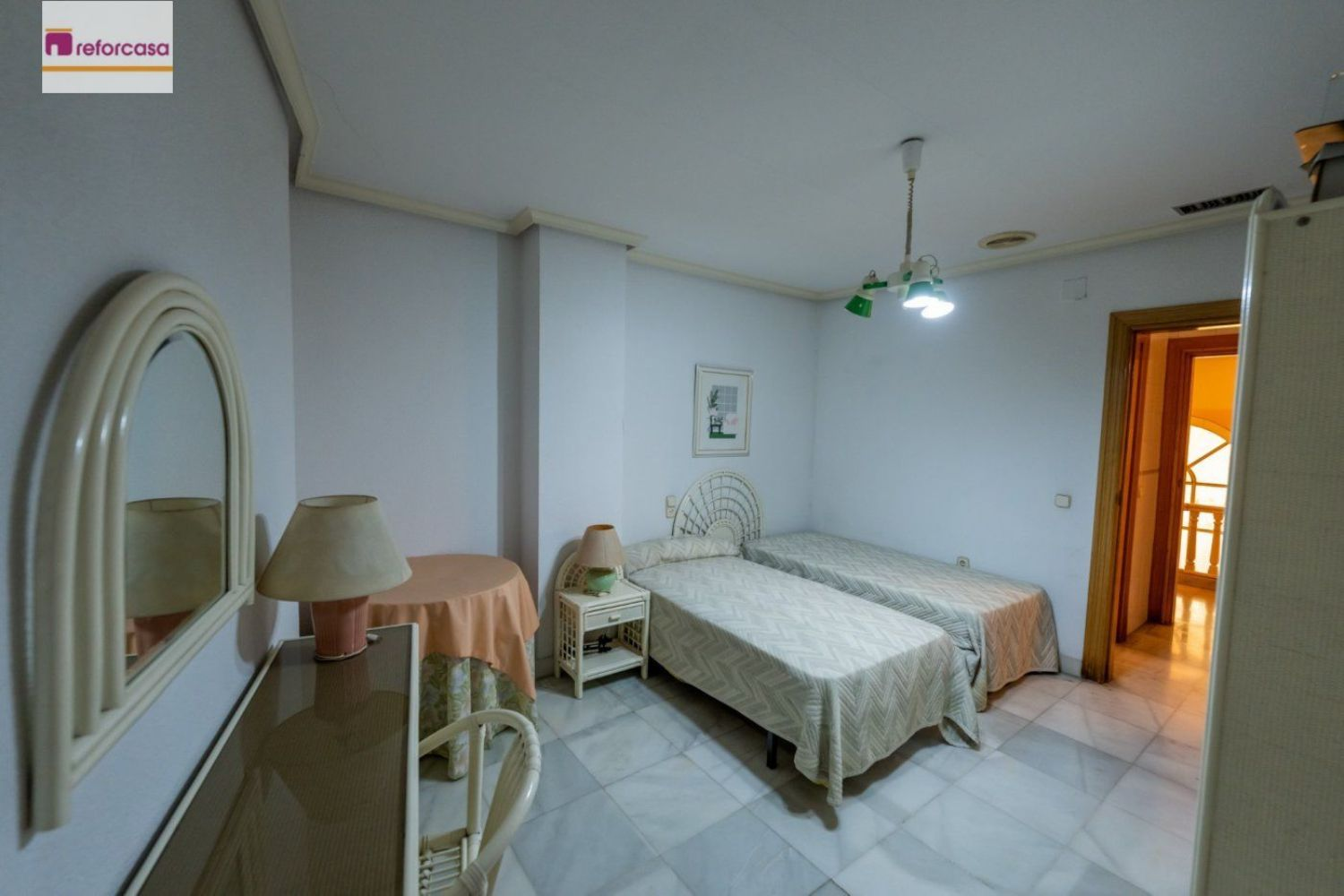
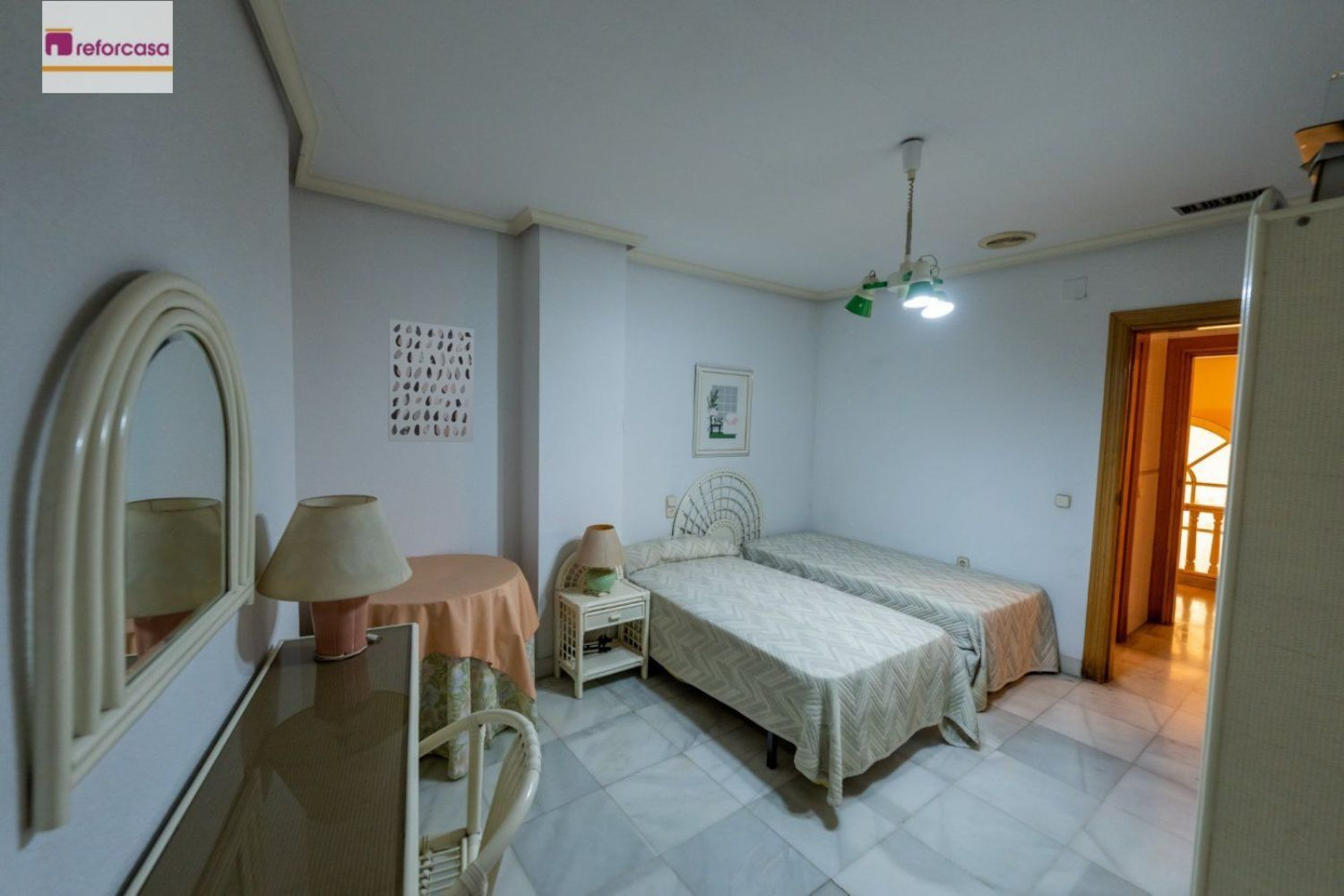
+ wall art (433, 383)
